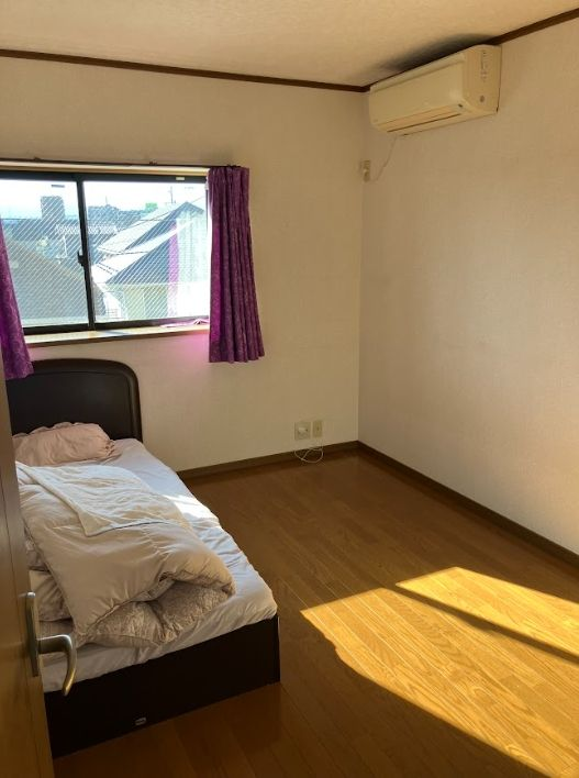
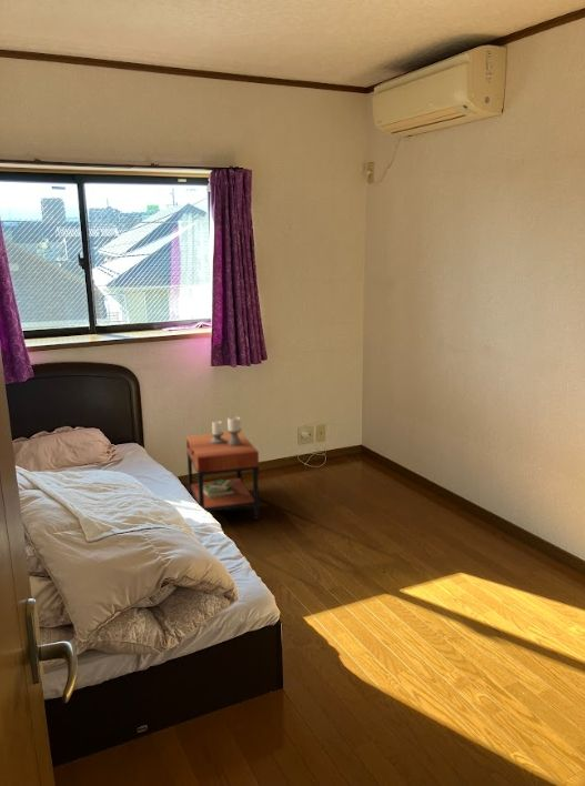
+ side table (221, 463)
